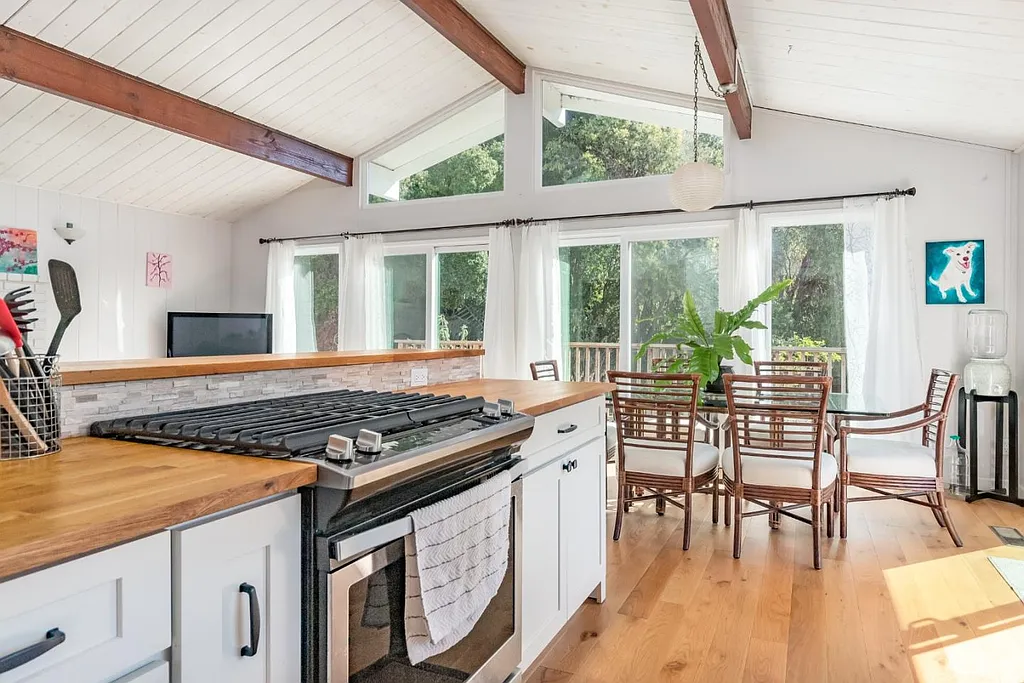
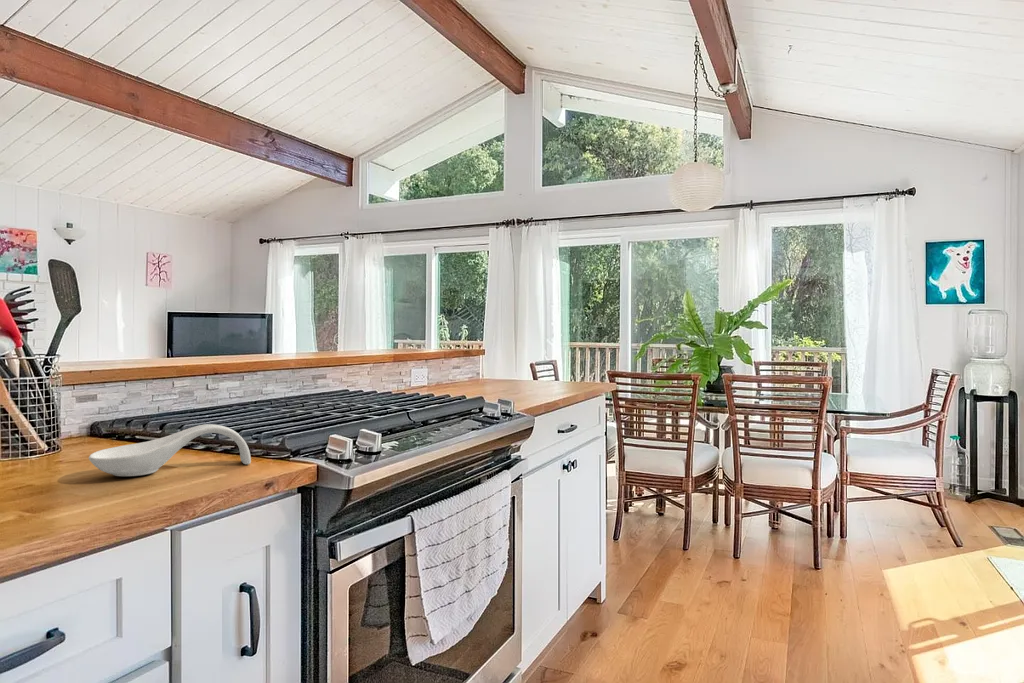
+ spoon rest (173, 448)
